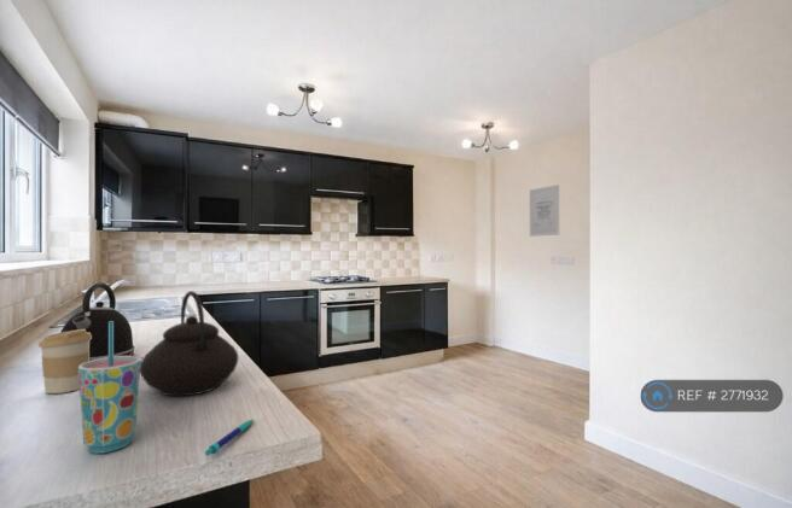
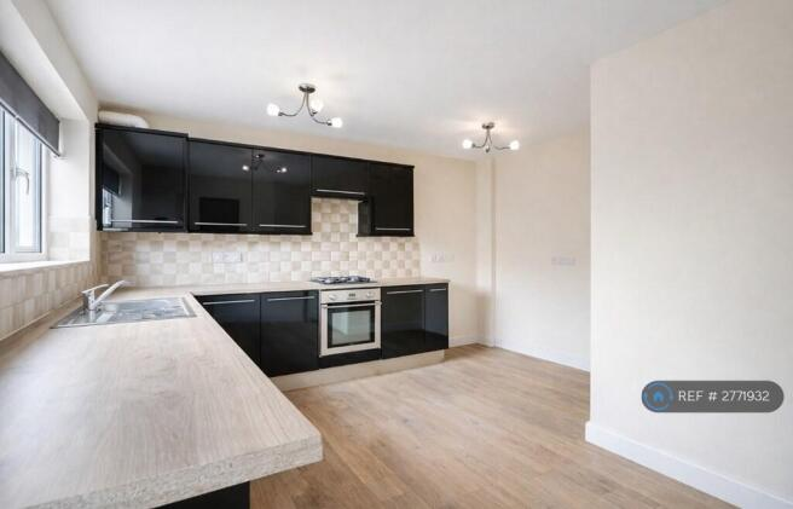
- pen (233, 433)
- wall art (543, 211)
- coffee cup (65, 360)
- cup (110, 383)
- teapot (188, 337)
- kettle (97, 320)
